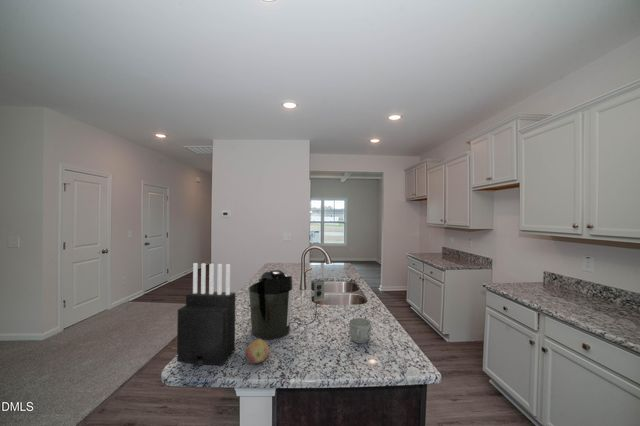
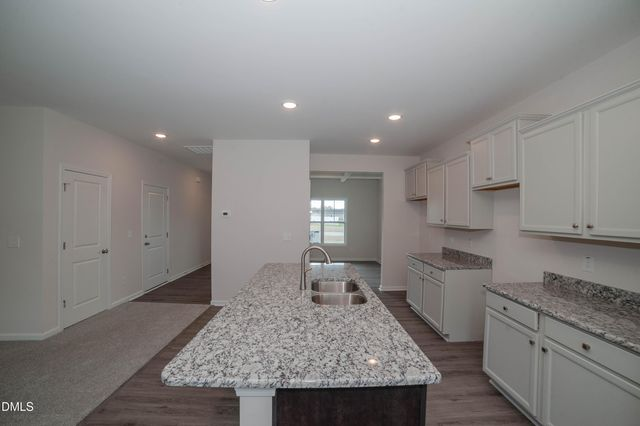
- fruit (257, 350)
- coffee maker (283, 298)
- knife block (205, 311)
- mug (359, 332)
